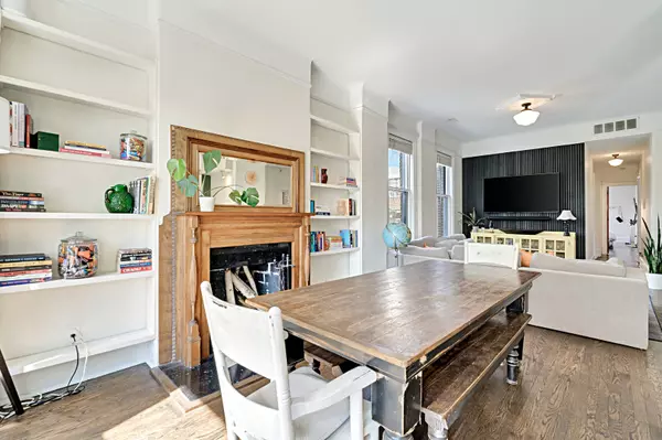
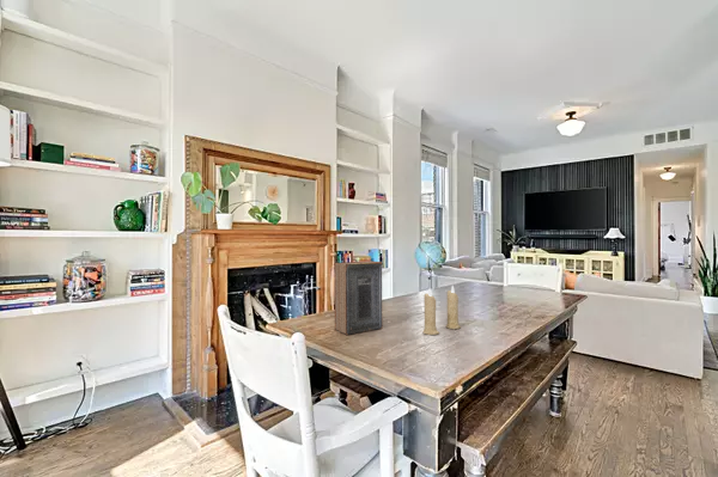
+ candle (448, 307)
+ book (359, 295)
